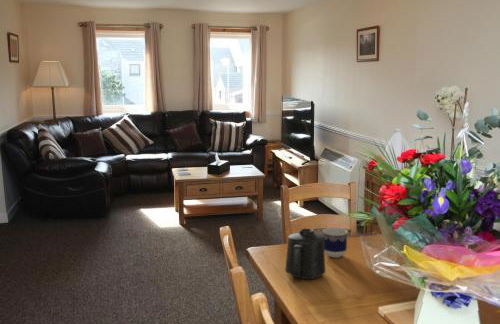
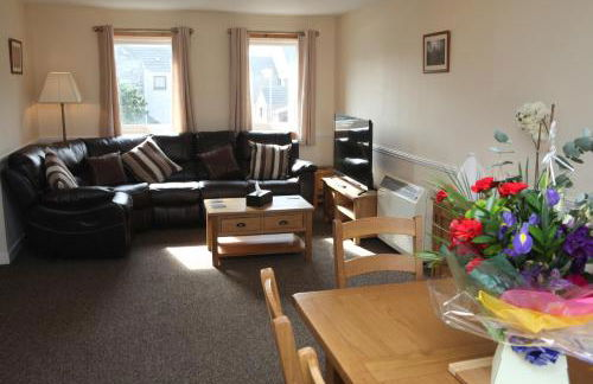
- mug (306, 254)
- cup (333, 242)
